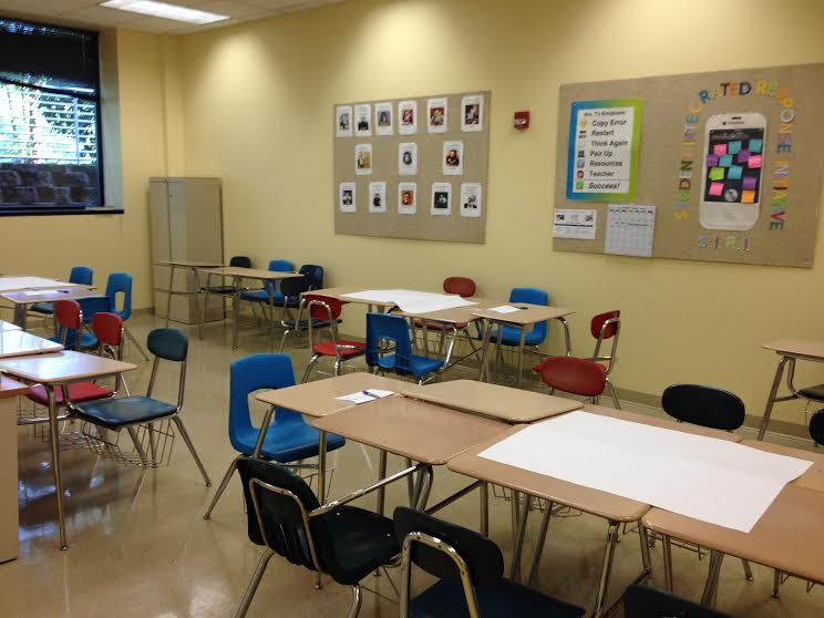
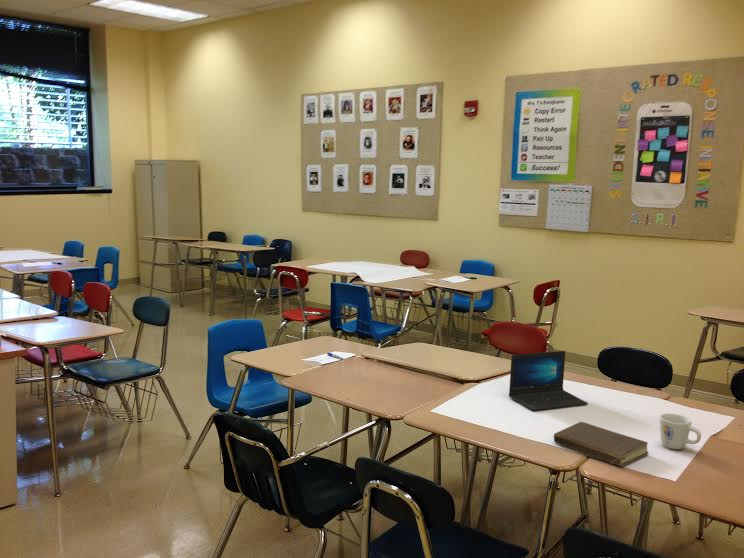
+ book (597, 444)
+ laptop (548, 379)
+ mug (679, 434)
